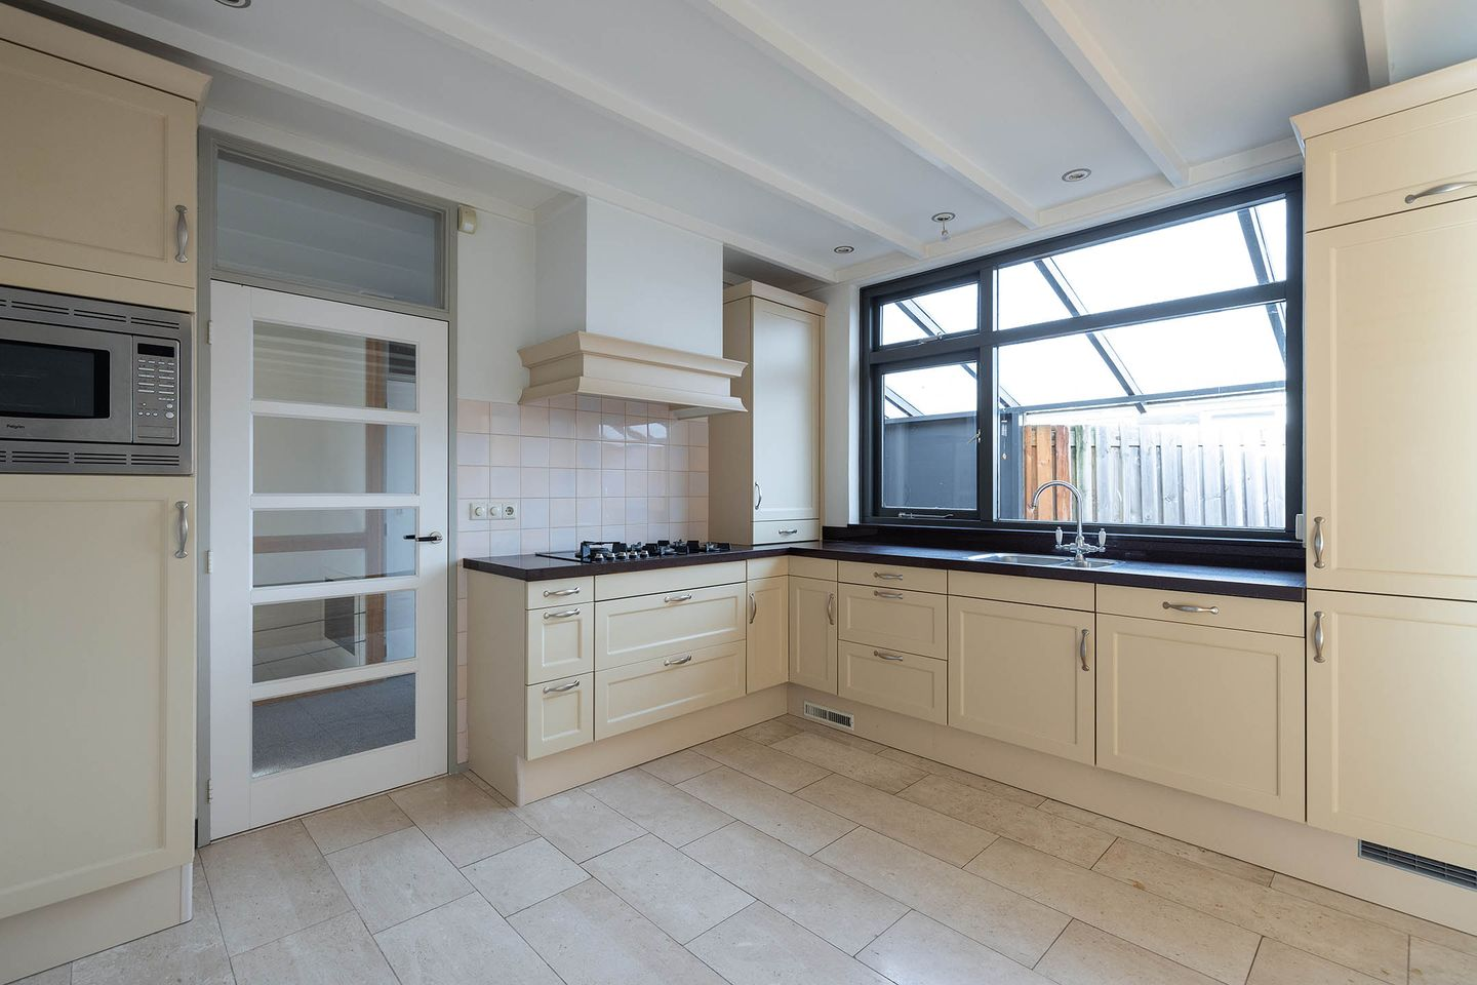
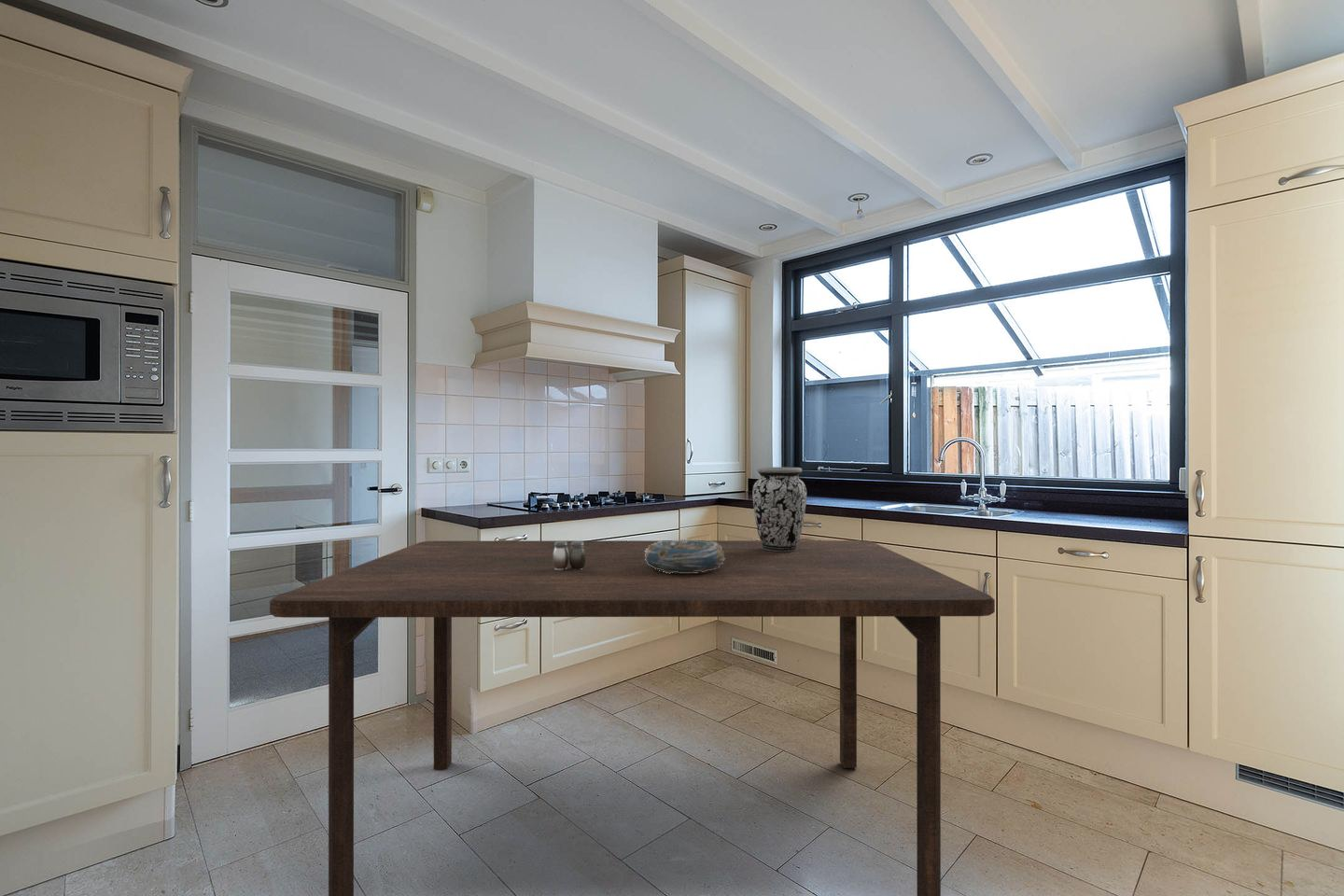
+ decorative bowl (684, 554)
+ salt and pepper shaker (569, 554)
+ dining table (641, 616)
+ vase (779, 508)
